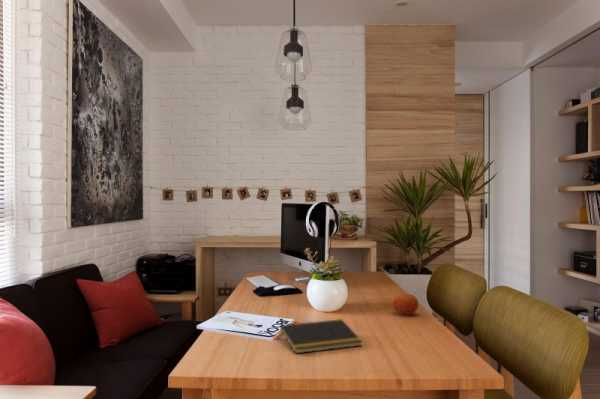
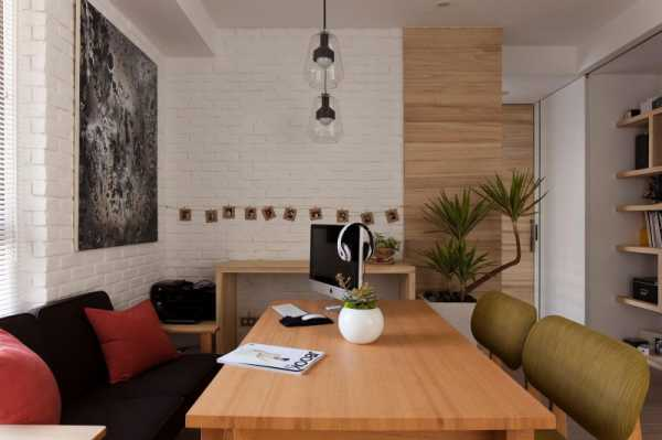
- fruit (405, 303)
- notepad (320, 335)
